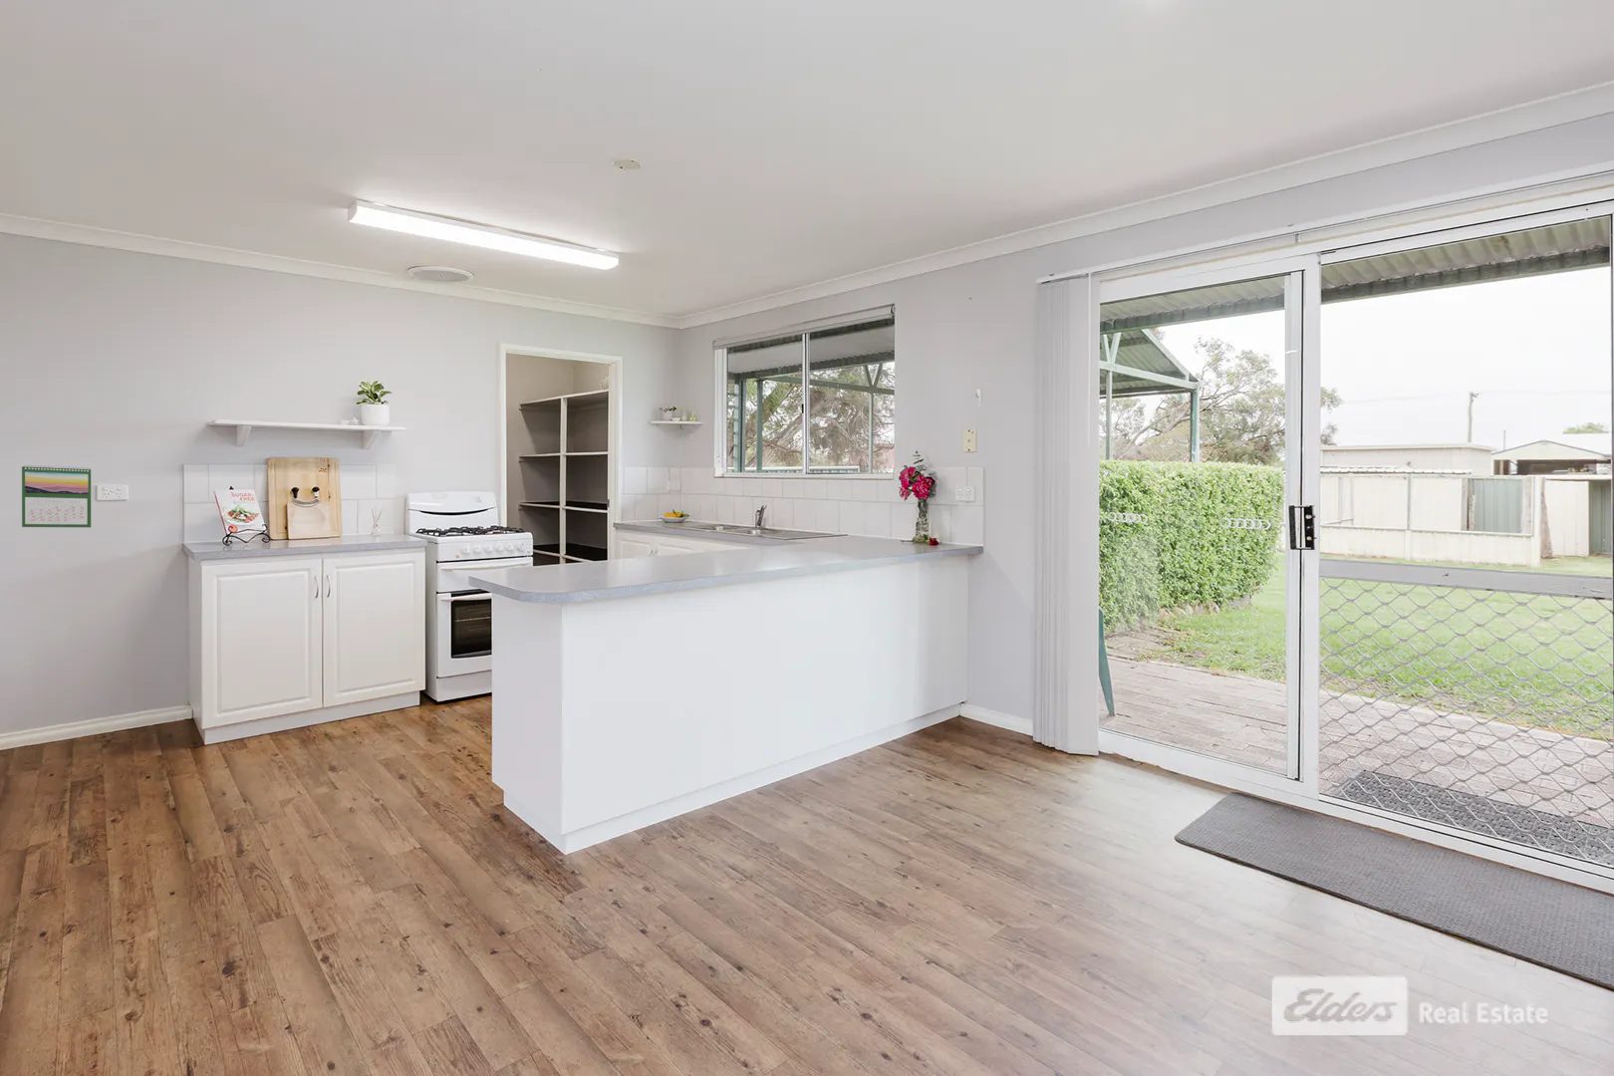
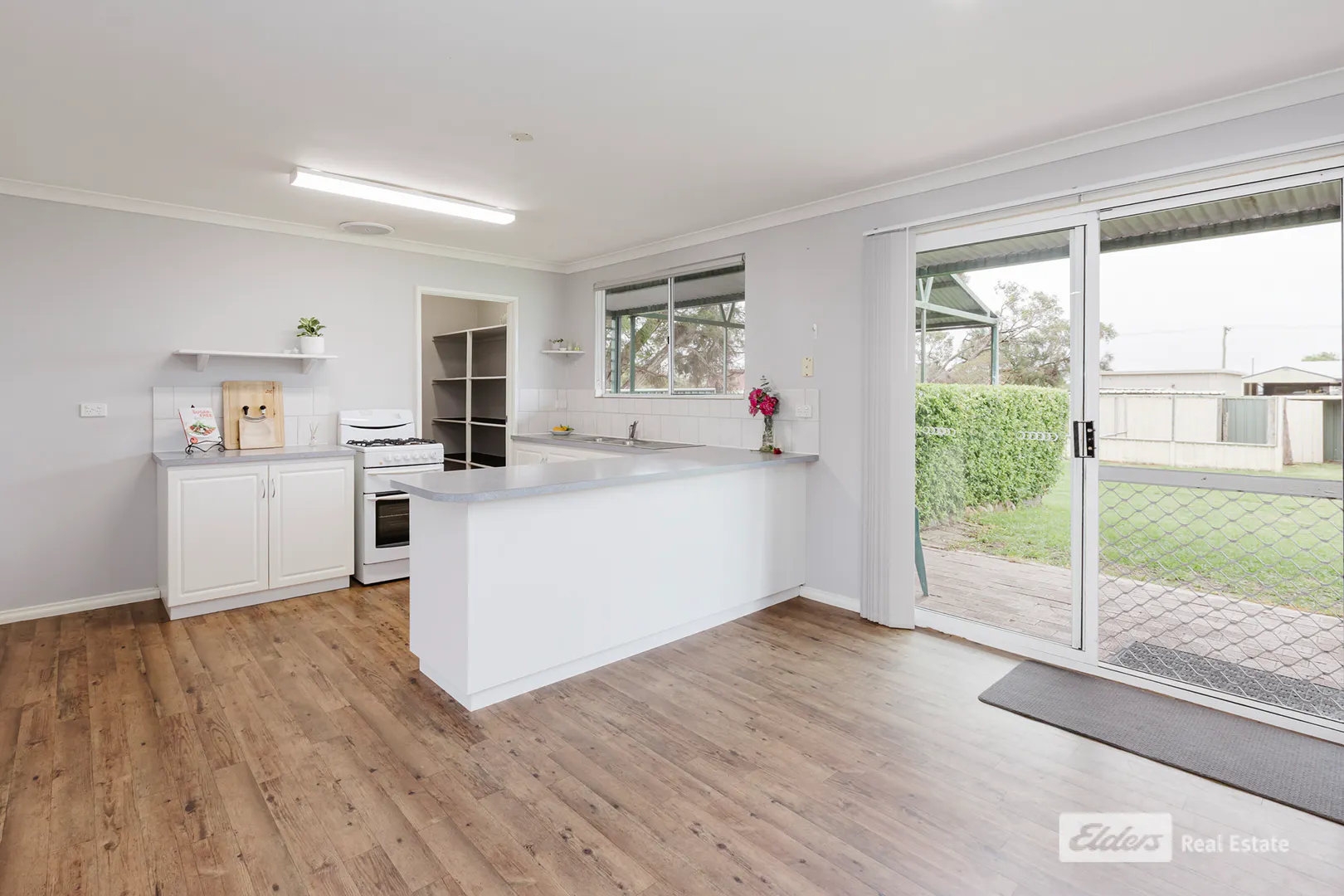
- calendar (56, 496)
